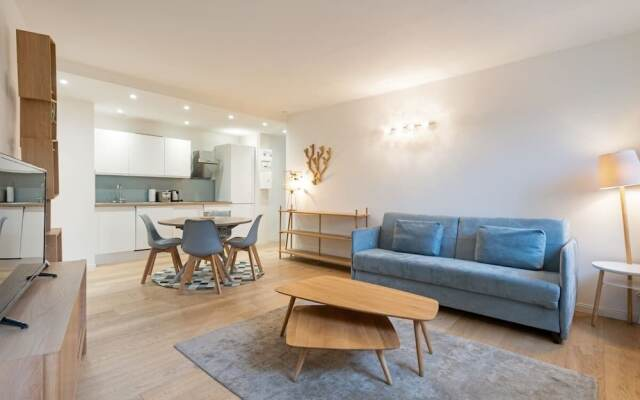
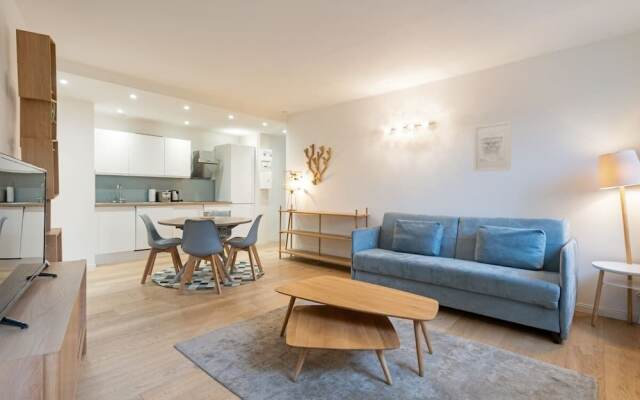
+ wall art (491, 147)
